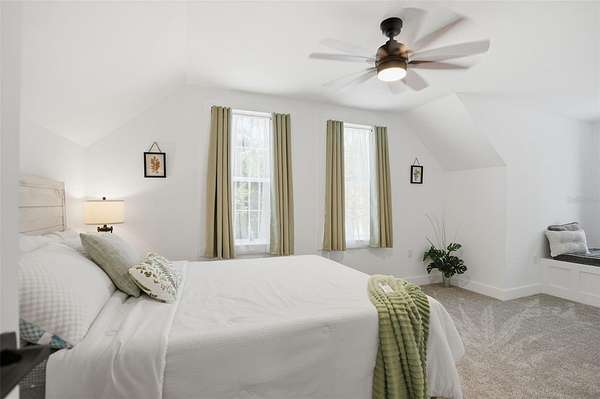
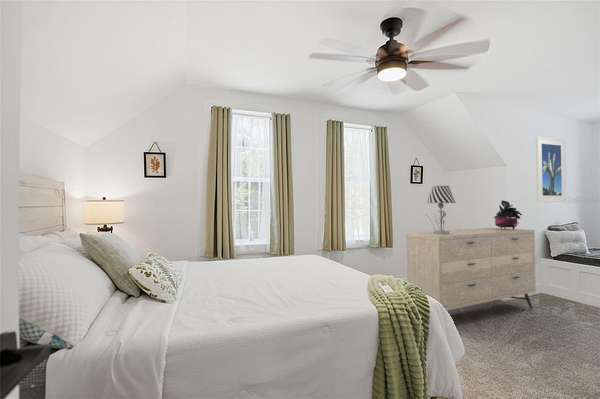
+ dresser (473, 272)
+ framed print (551, 170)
+ potted plant (507, 214)
+ table lamp (440, 209)
